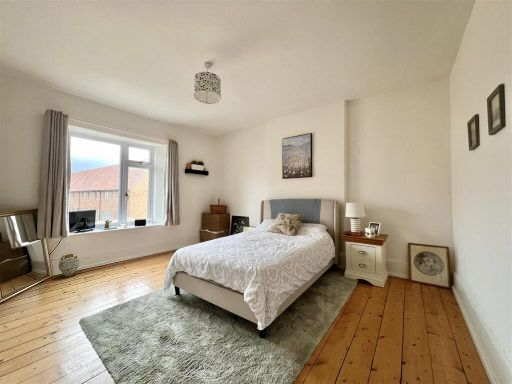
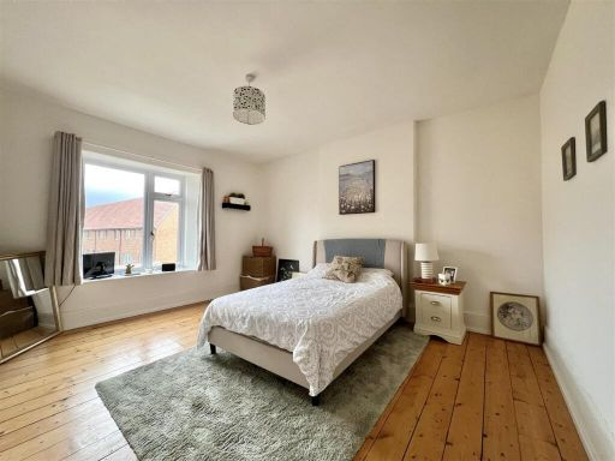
- ceramic jug (69, 264)
